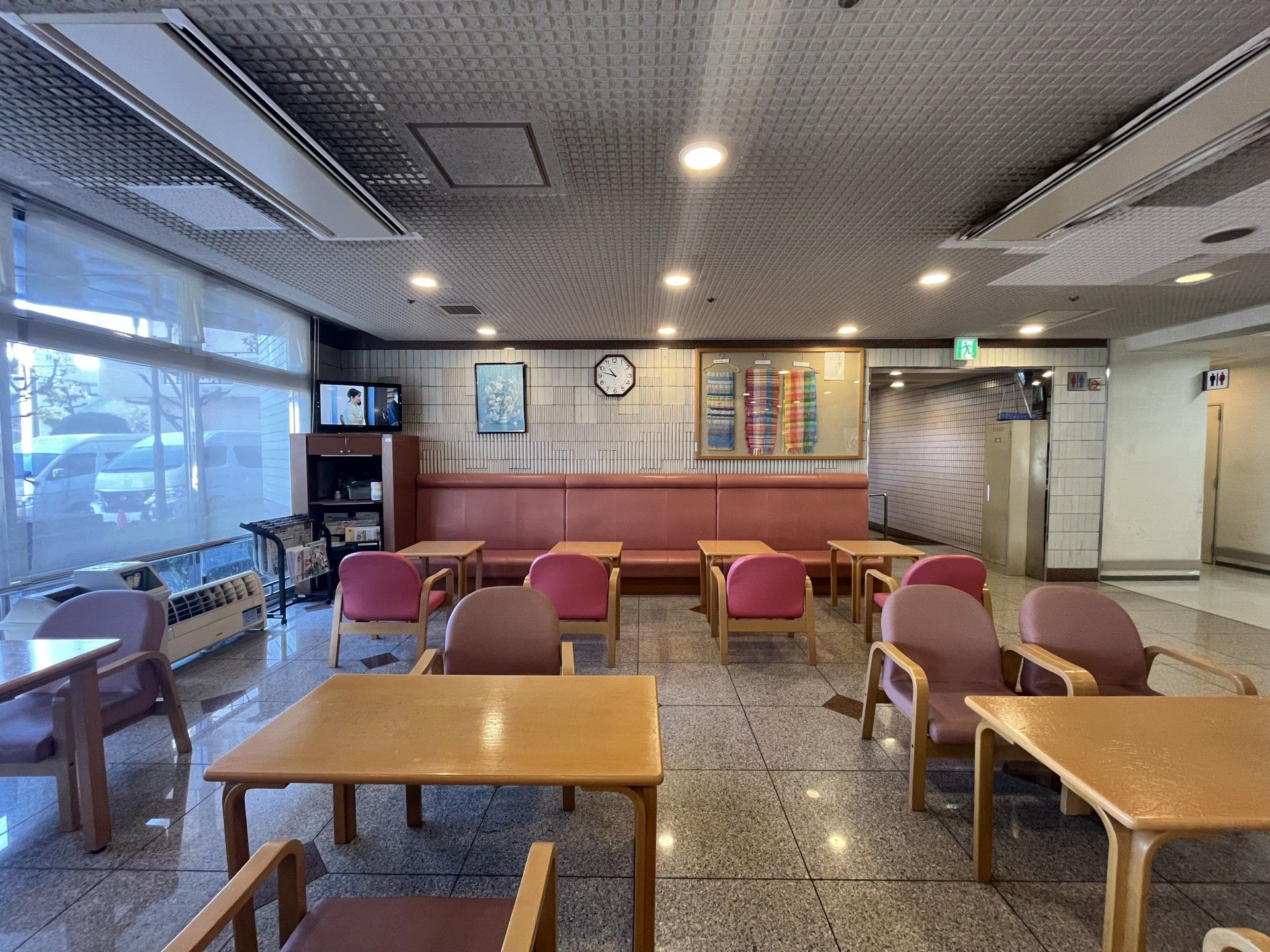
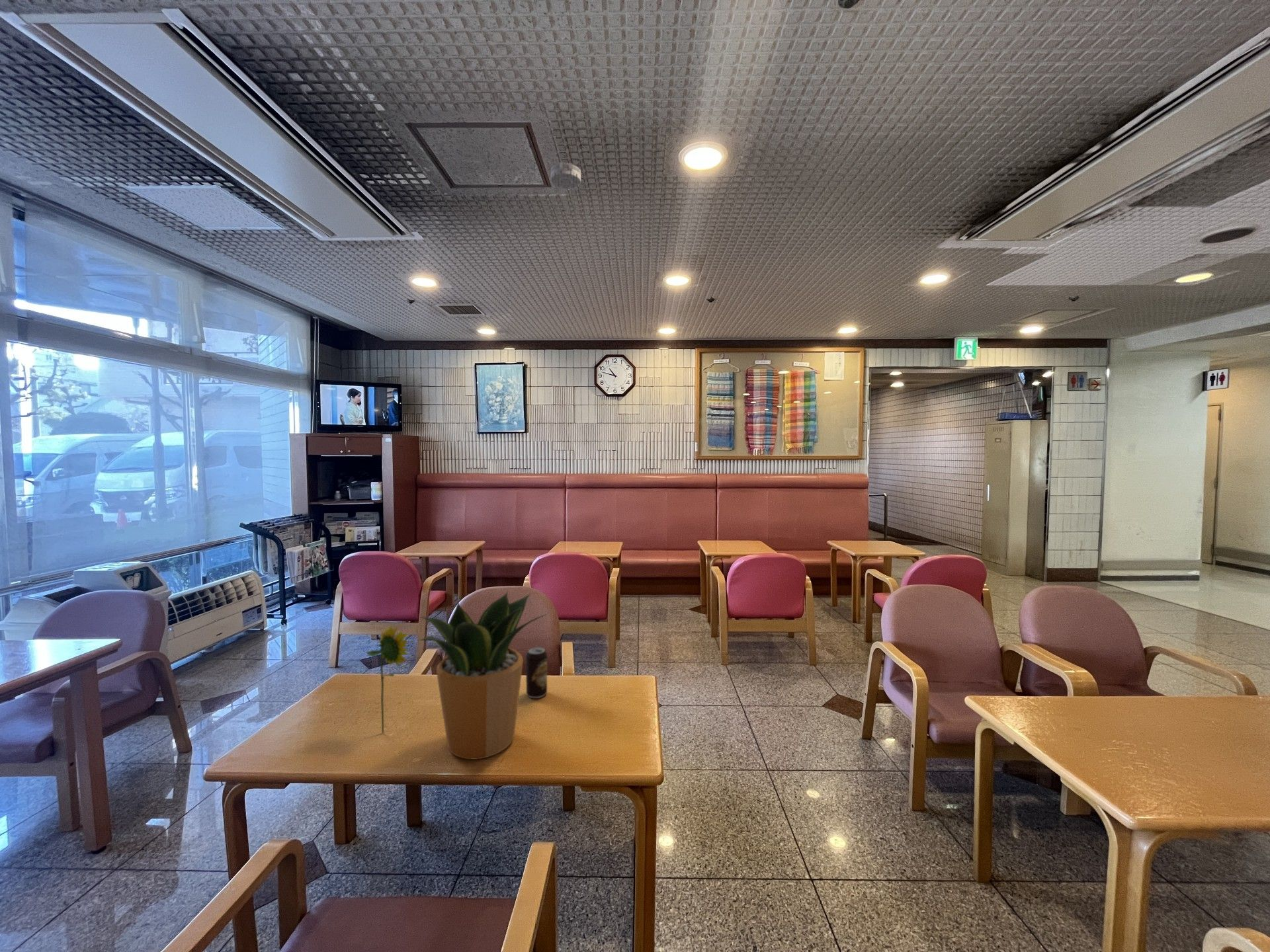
+ smoke detector (566, 175)
+ flower (384, 678)
+ beverage can (536, 672)
+ potted plant (489, 671)
